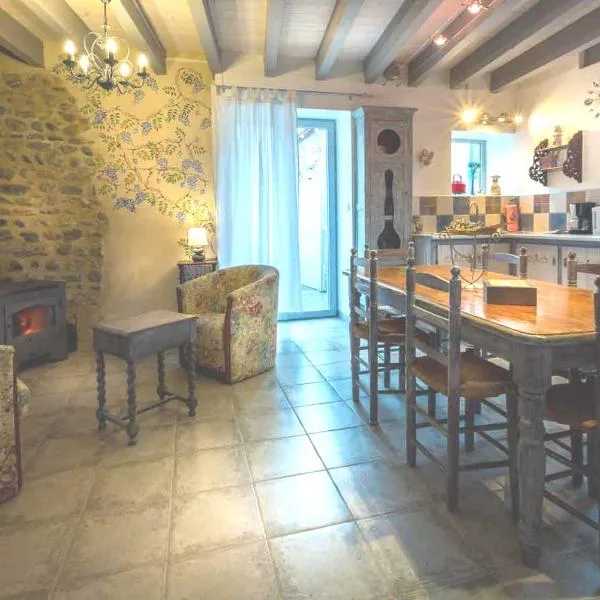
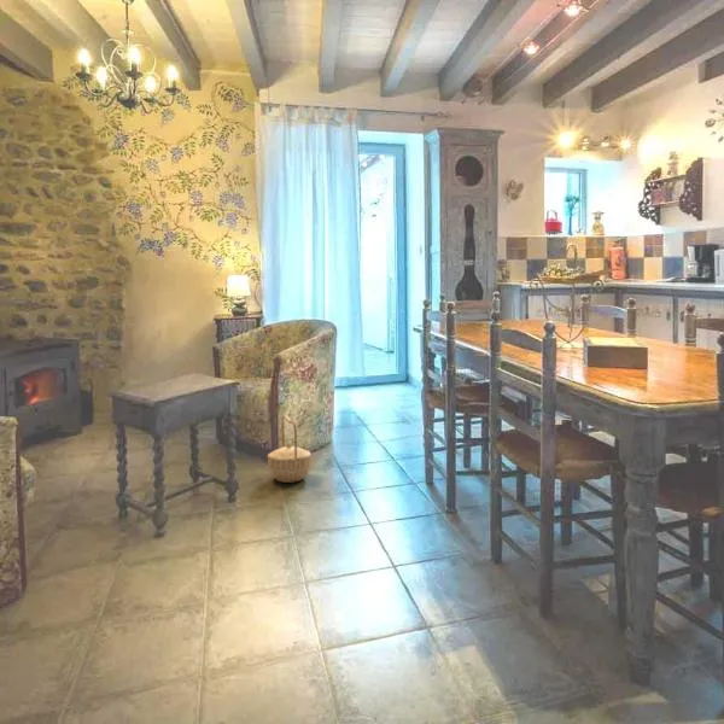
+ basket (288, 448)
